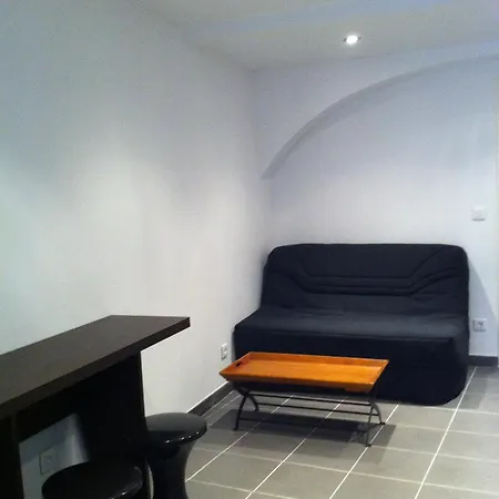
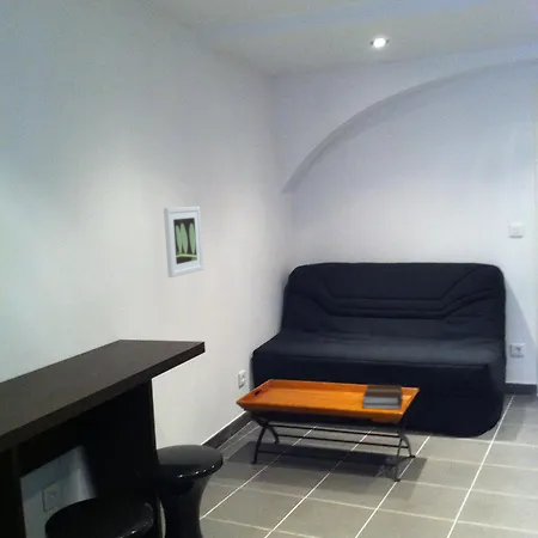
+ book (383, 396)
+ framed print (184, 240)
